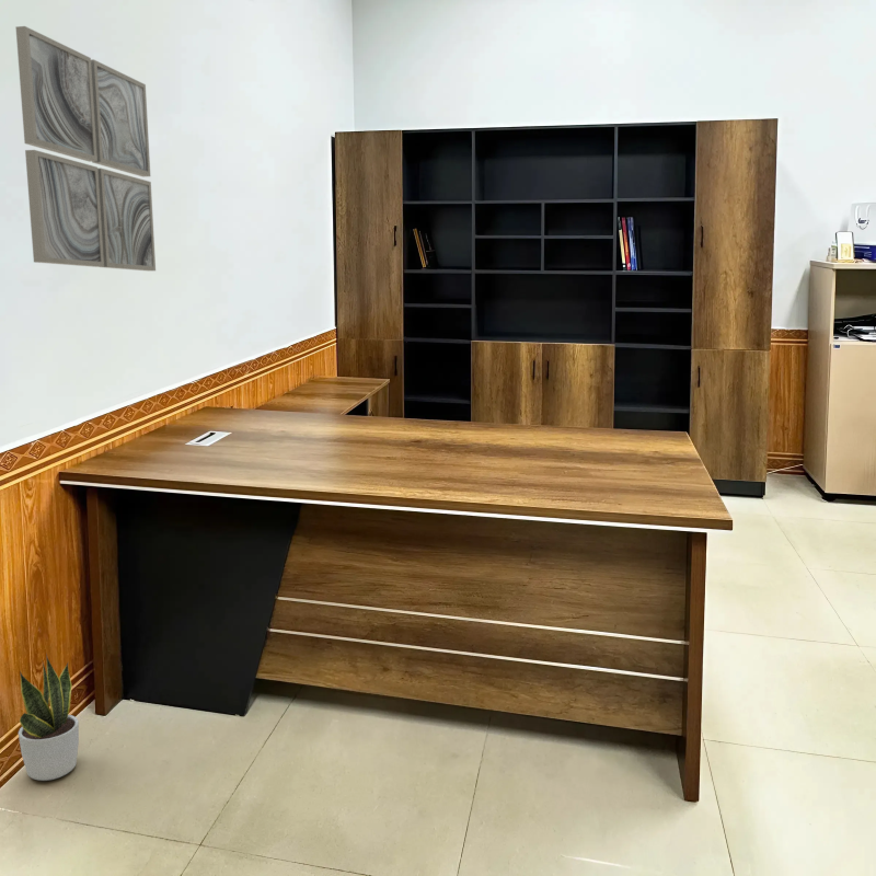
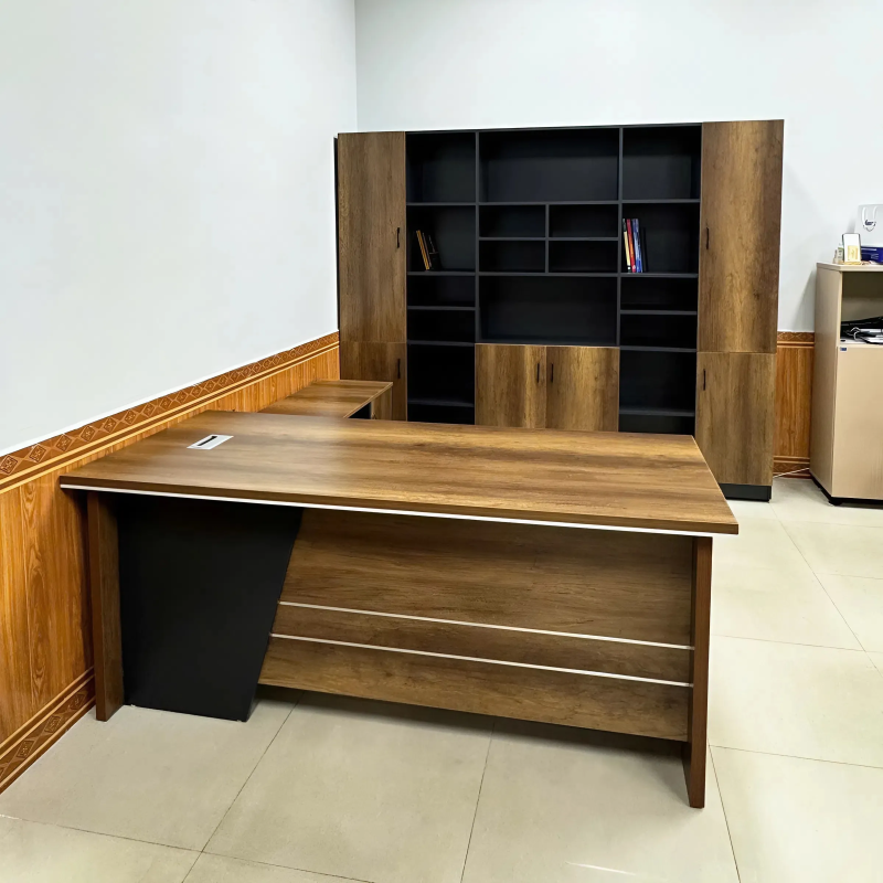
- wall art (94, 166)
- potted plant (48, 710)
